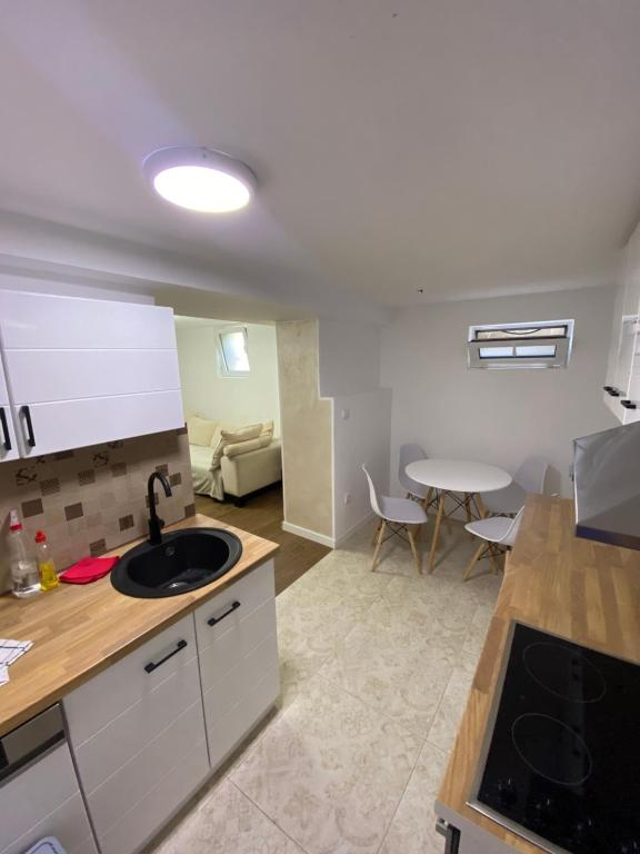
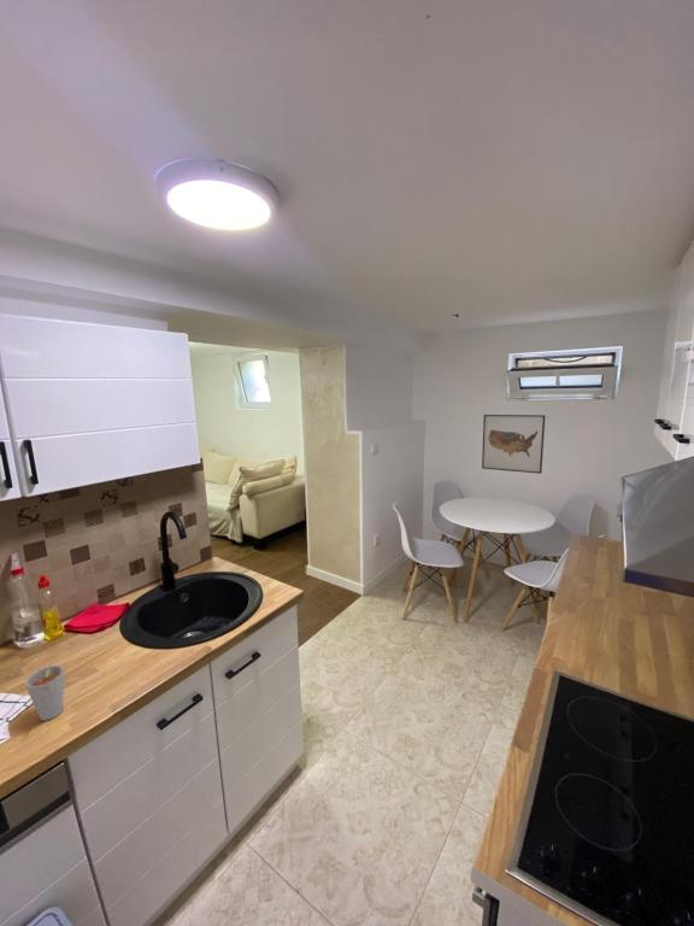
+ wall art (511, 443)
+ cup (46, 691)
